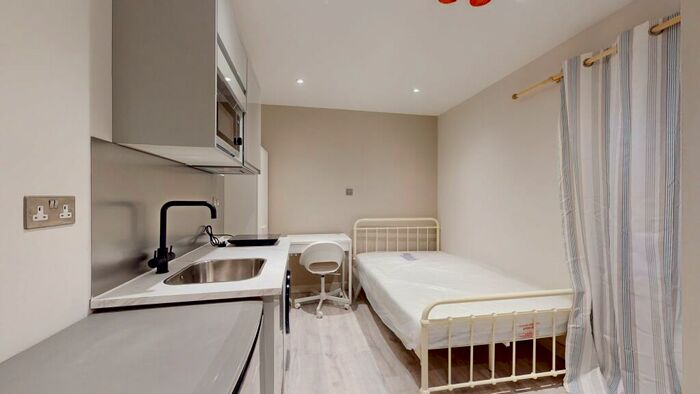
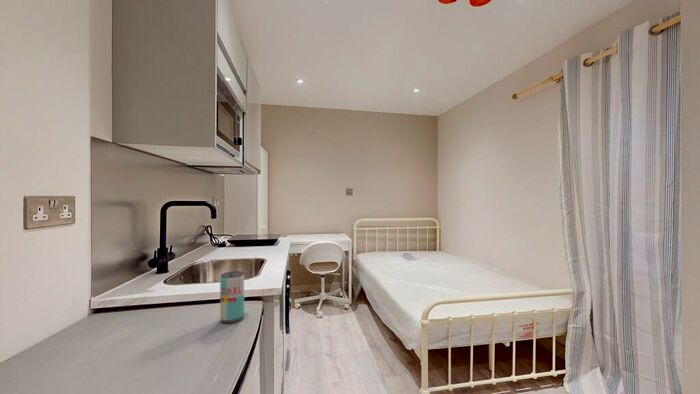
+ beverage can (232, 296)
